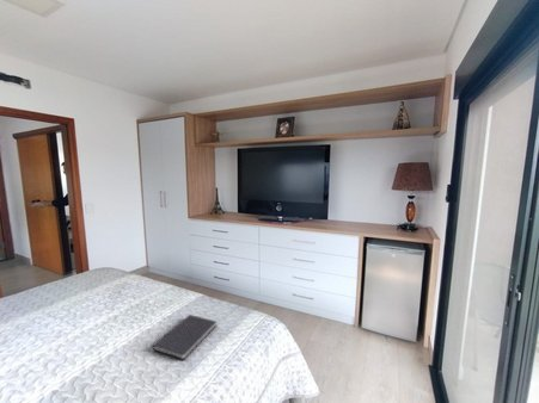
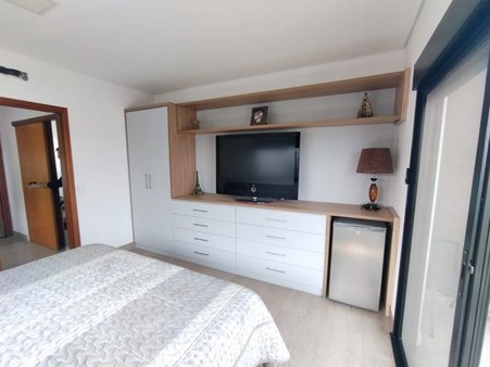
- diary (186, 334)
